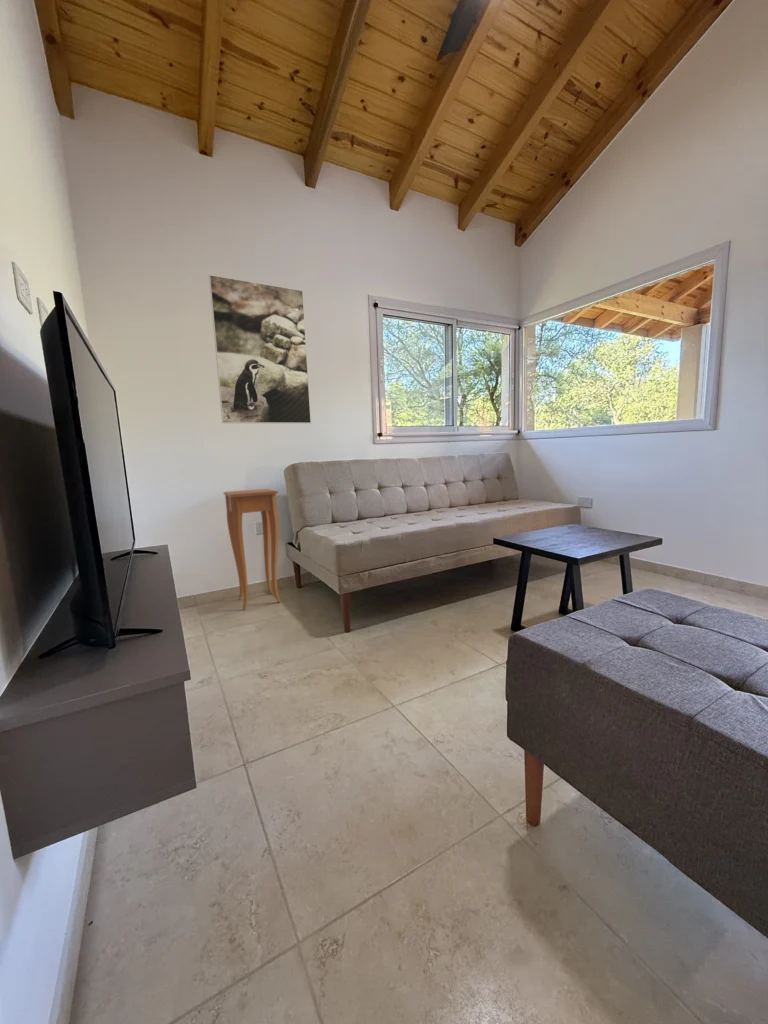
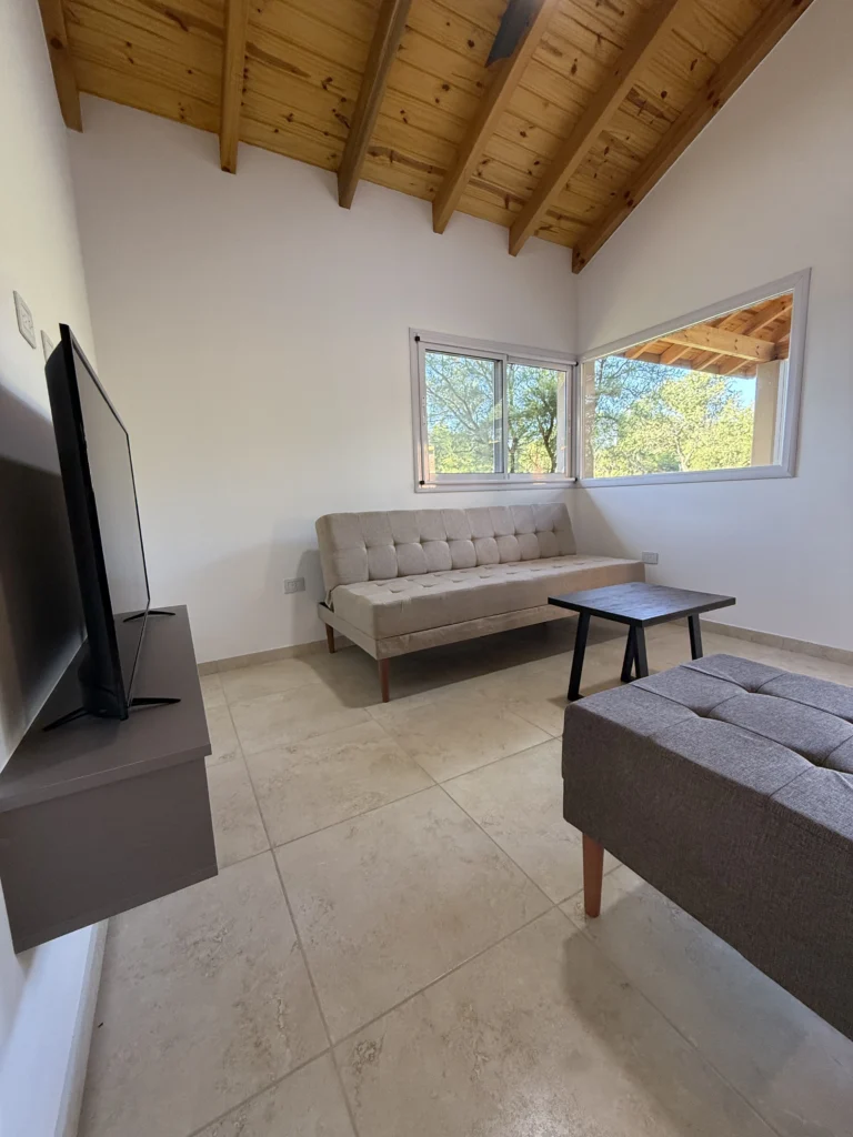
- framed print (263, 355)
- side table (264, 547)
